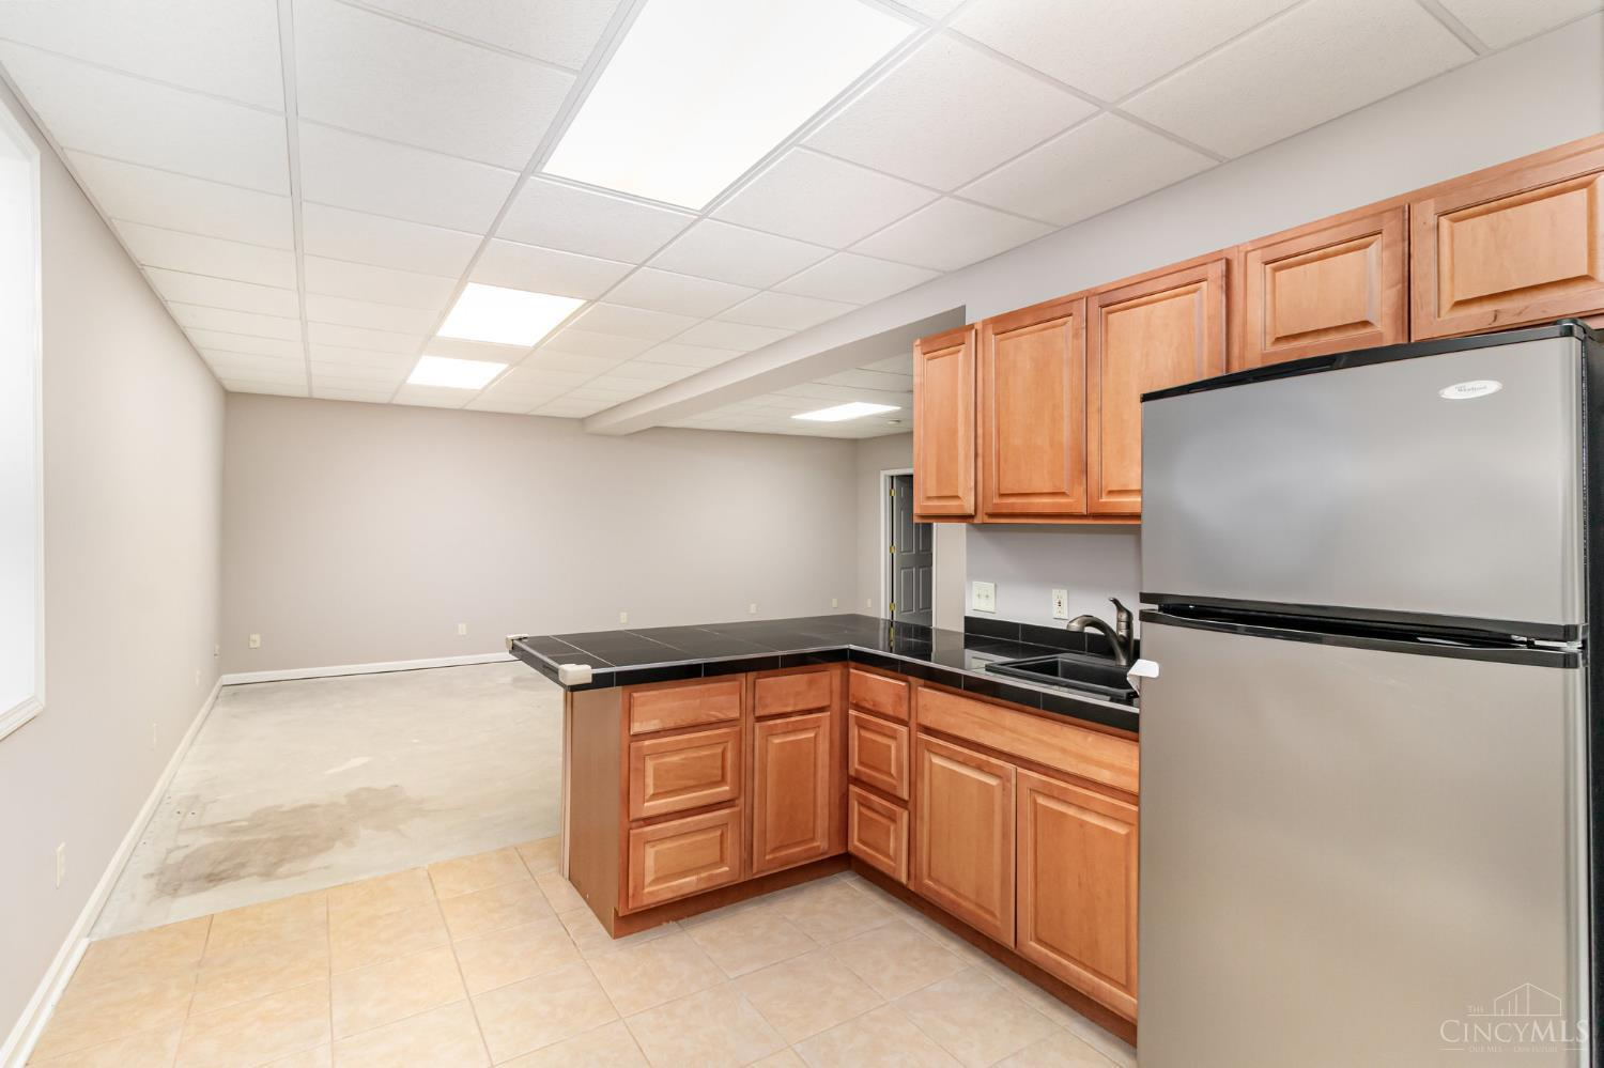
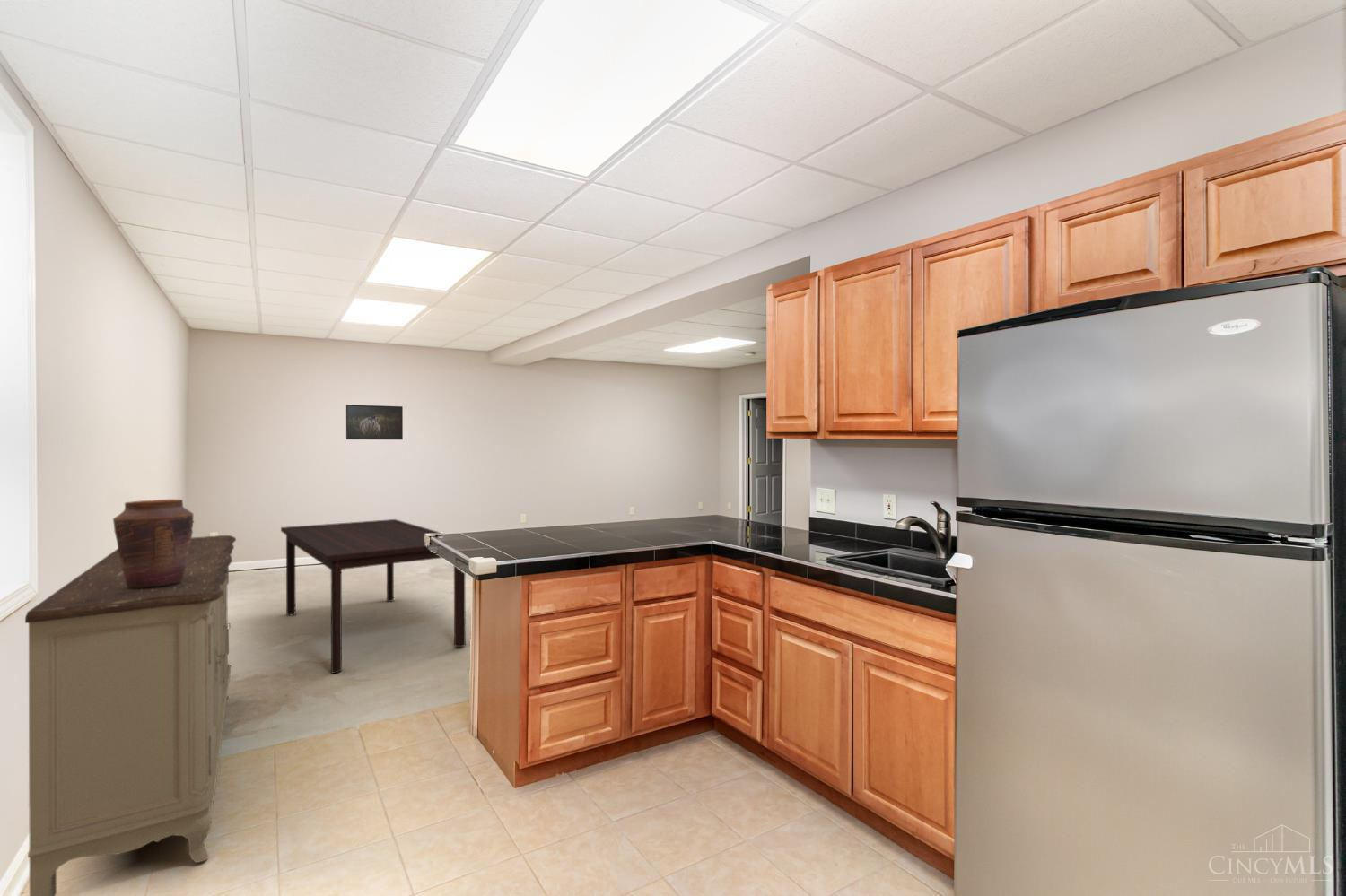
+ sideboard (164, 665)
+ vase (154, 542)
+ dining table (368, 566)
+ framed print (374, 422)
